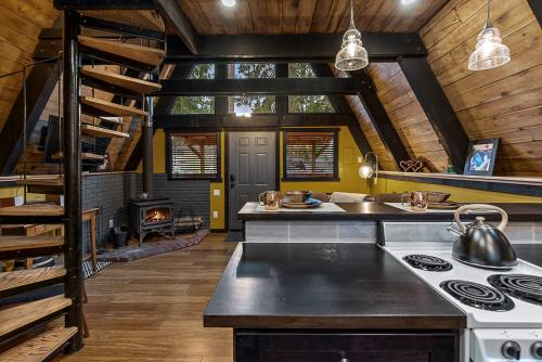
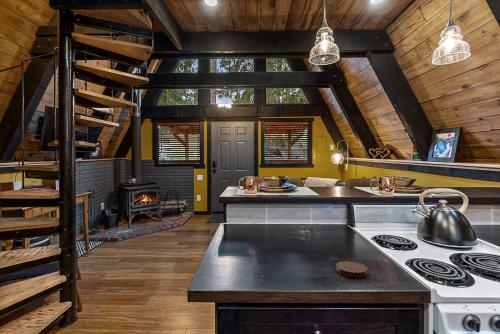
+ coaster (351, 268)
